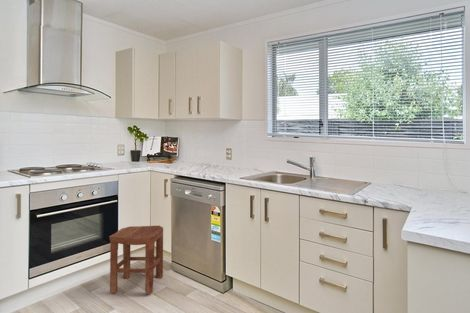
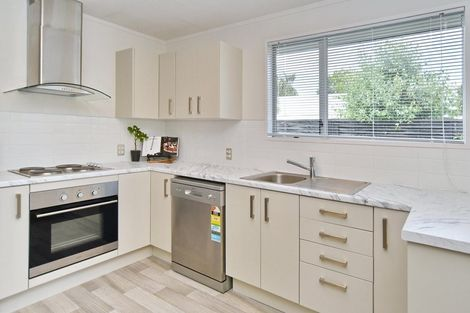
- stool (137, 257)
